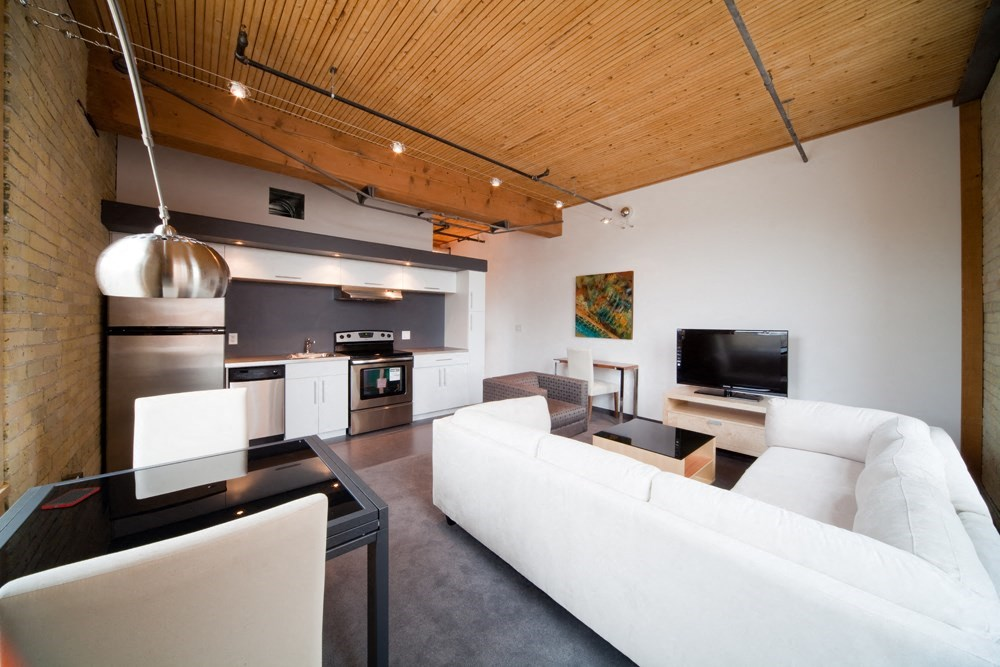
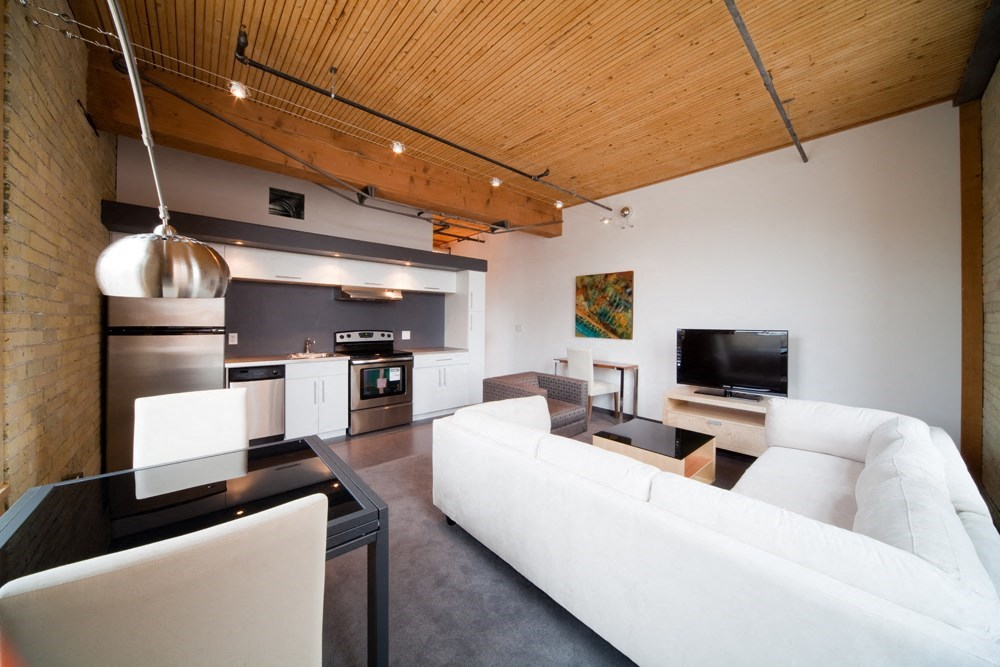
- cell phone (72, 497)
